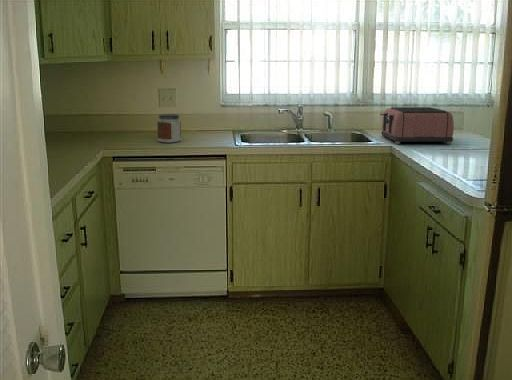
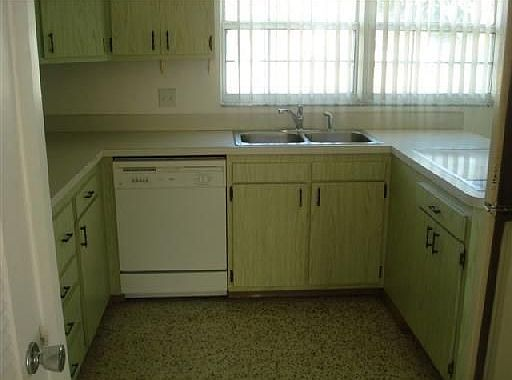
- toaster (413, 124)
- jar (169, 127)
